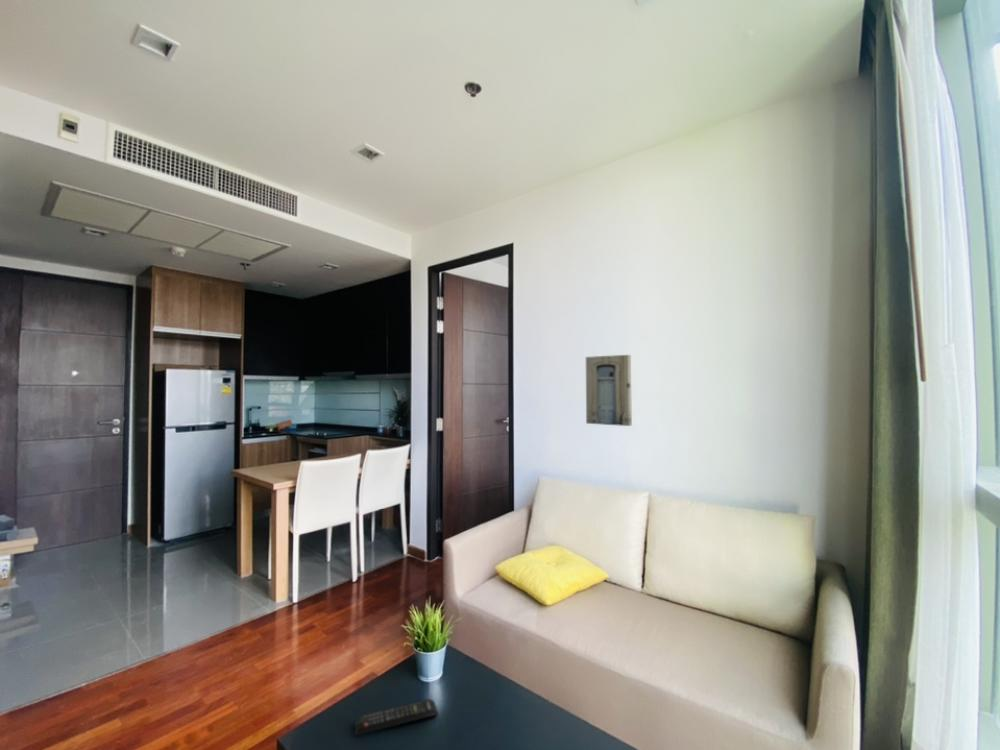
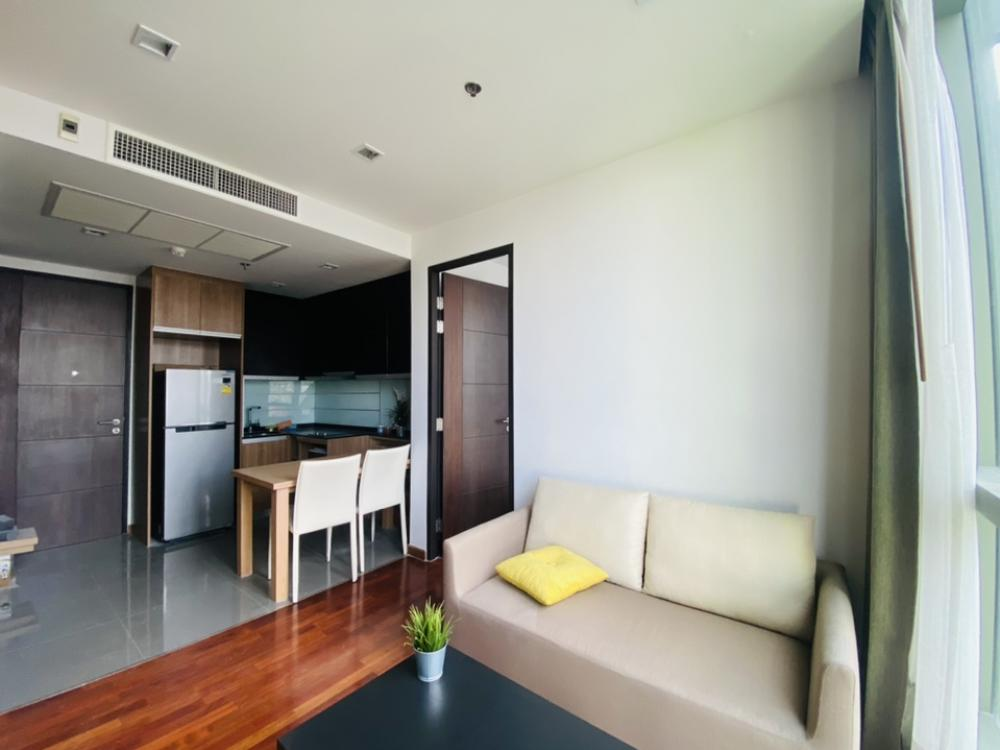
- wall art (607, 390)
- remote control (397, 716)
